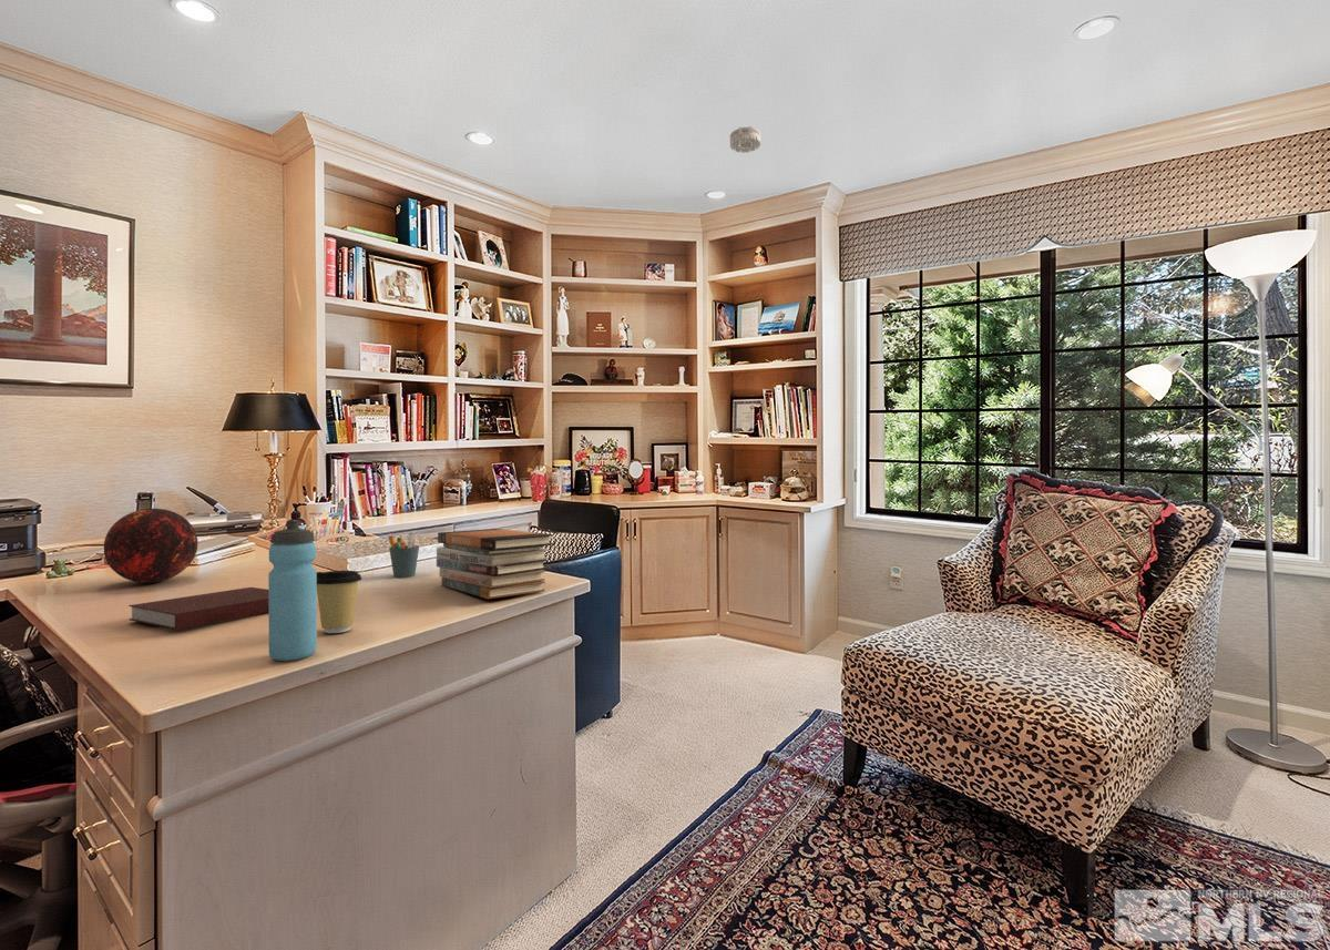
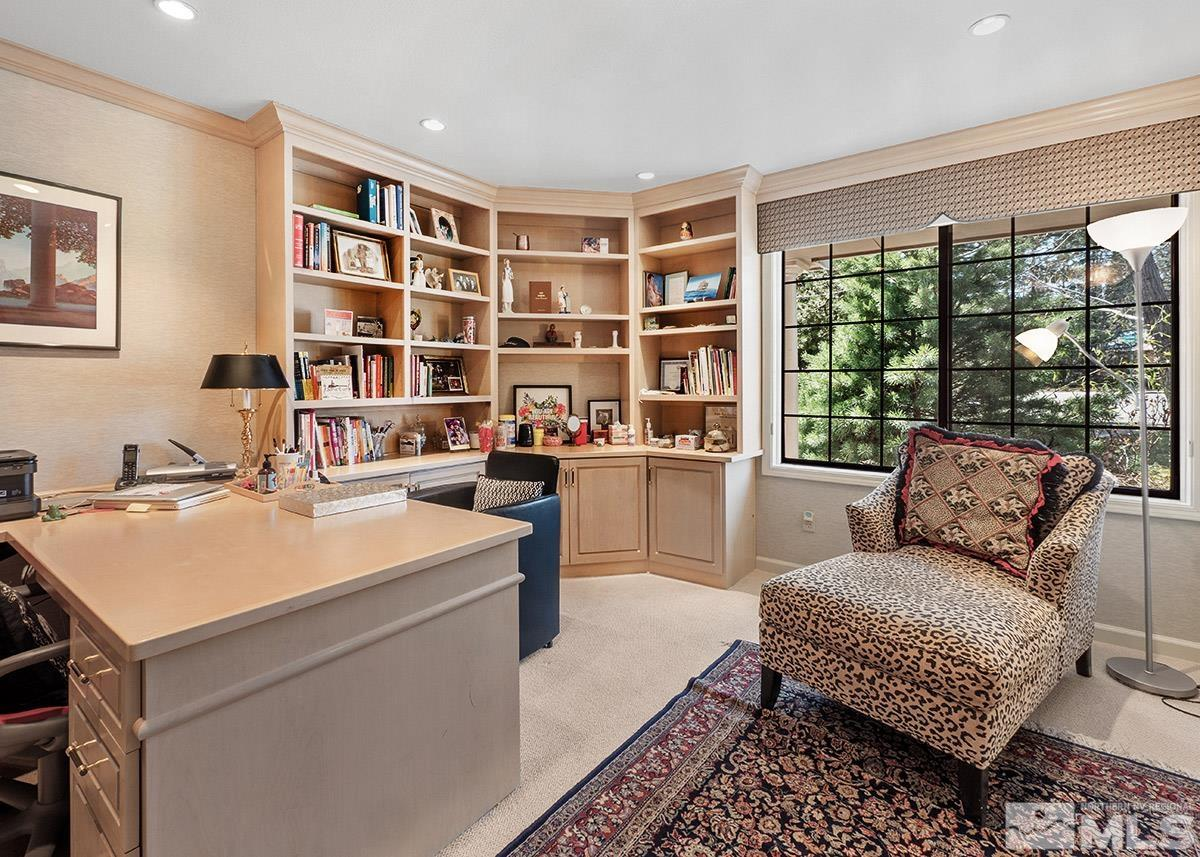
- smoke detector (745, 139)
- coffee cup (337, 600)
- pen holder (403, 553)
- decorative orb (152, 545)
- notebook (217, 605)
- water bottle (293, 588)
- book stack (492, 560)
